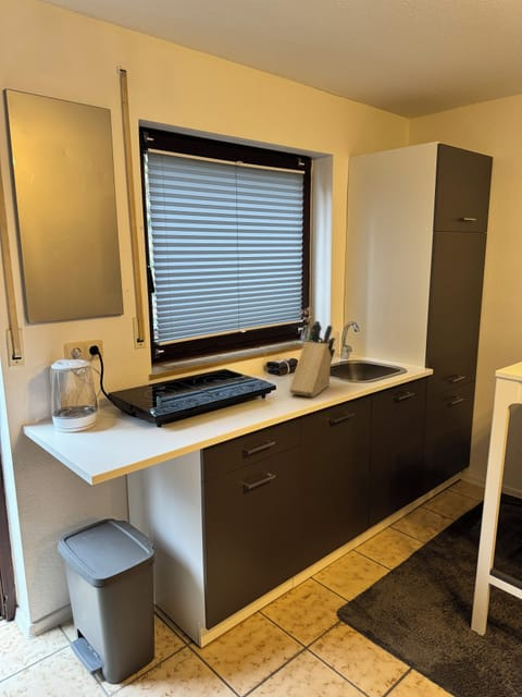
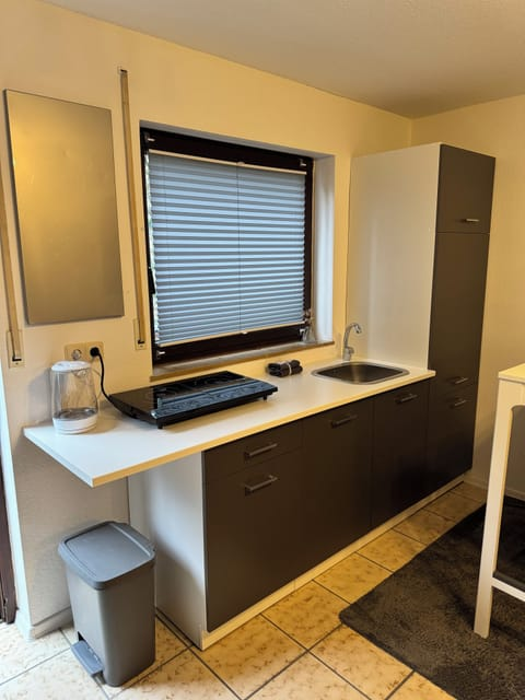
- knife block (313, 356)
